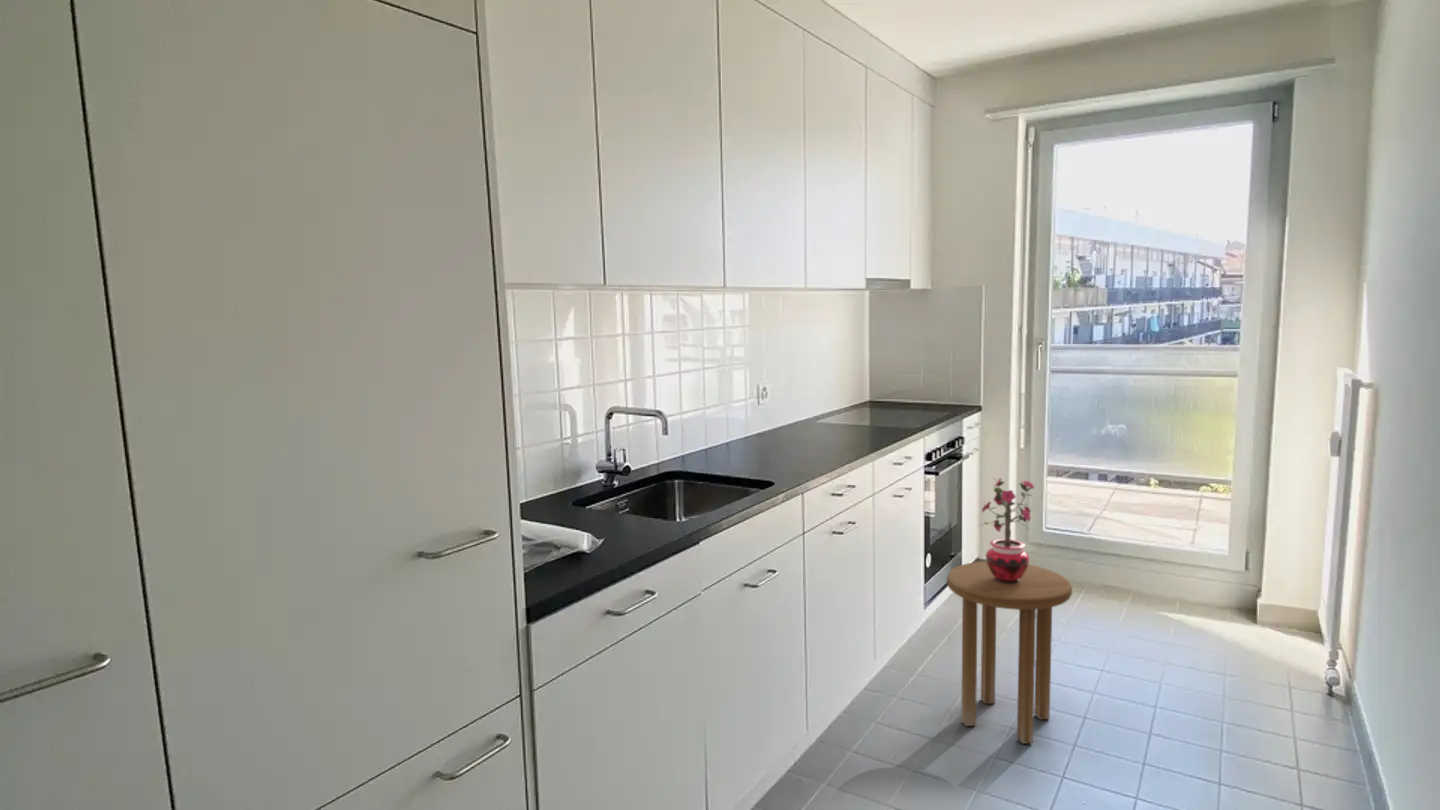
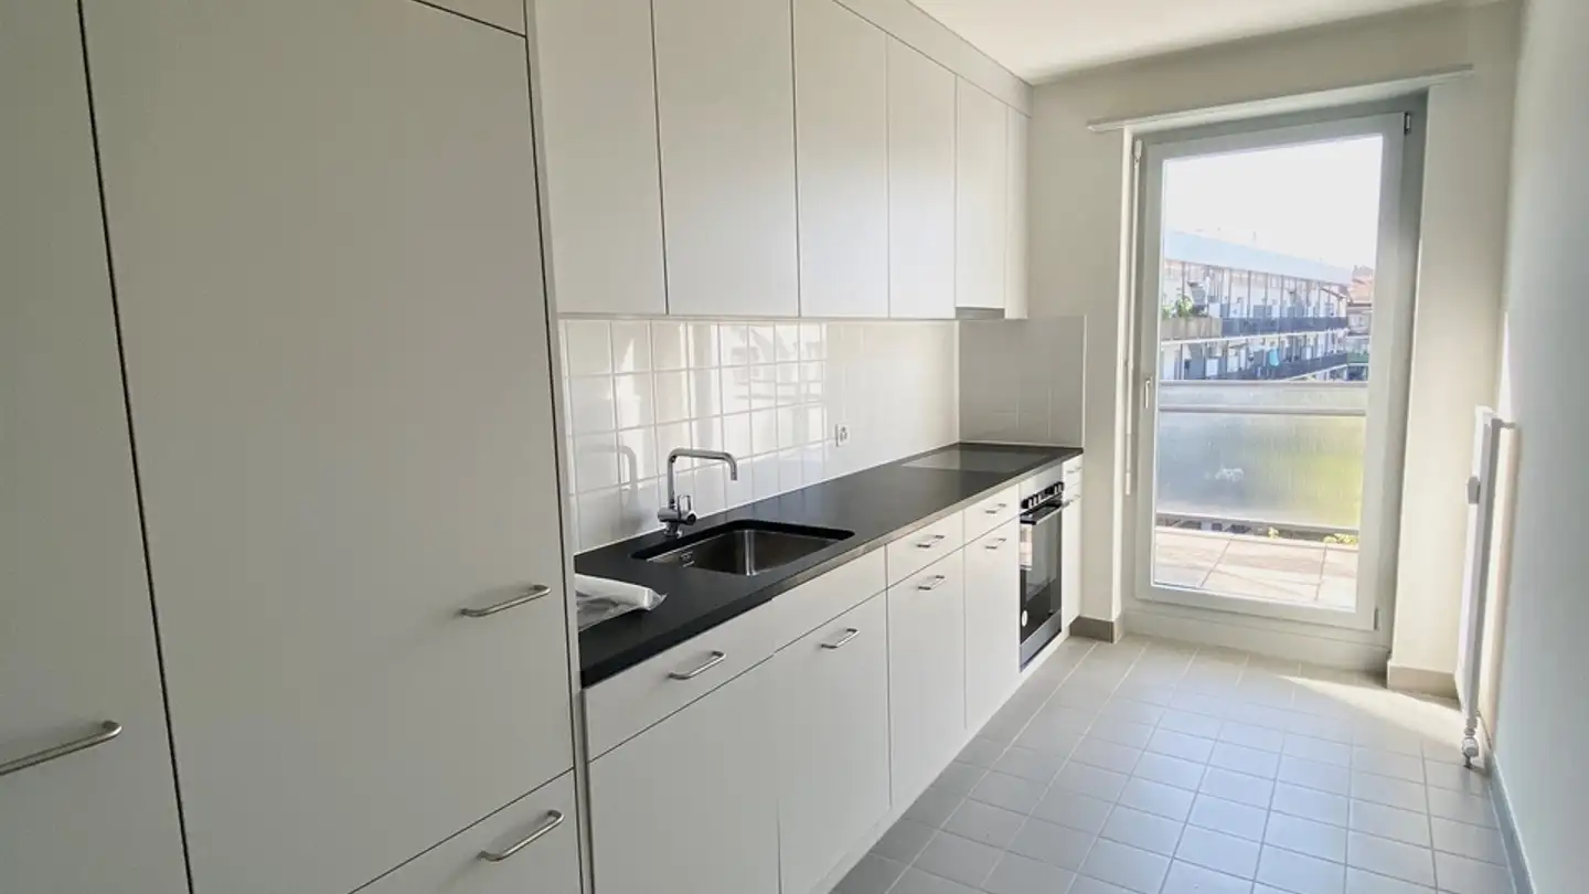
- potted plant (1006, 528)
- side table (995, 650)
